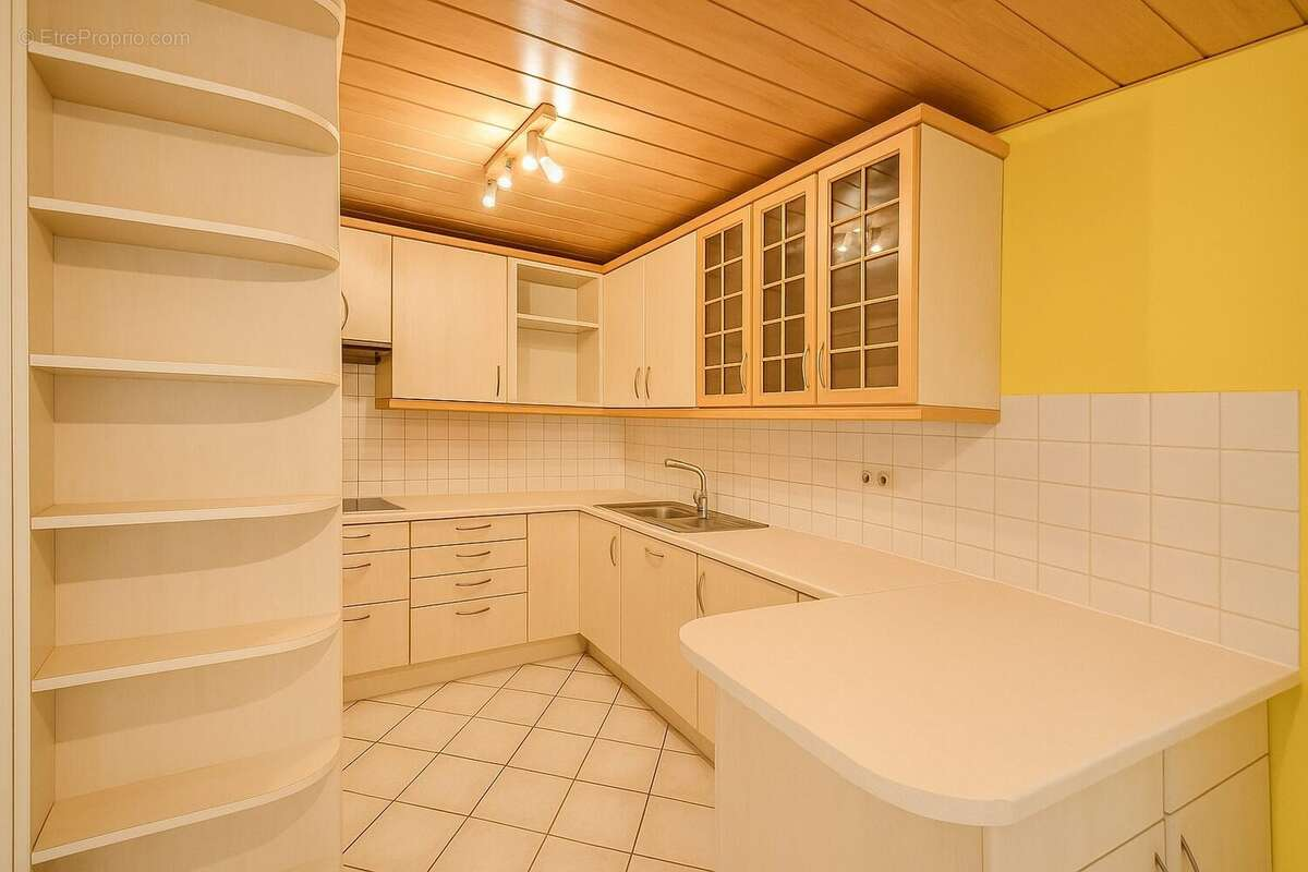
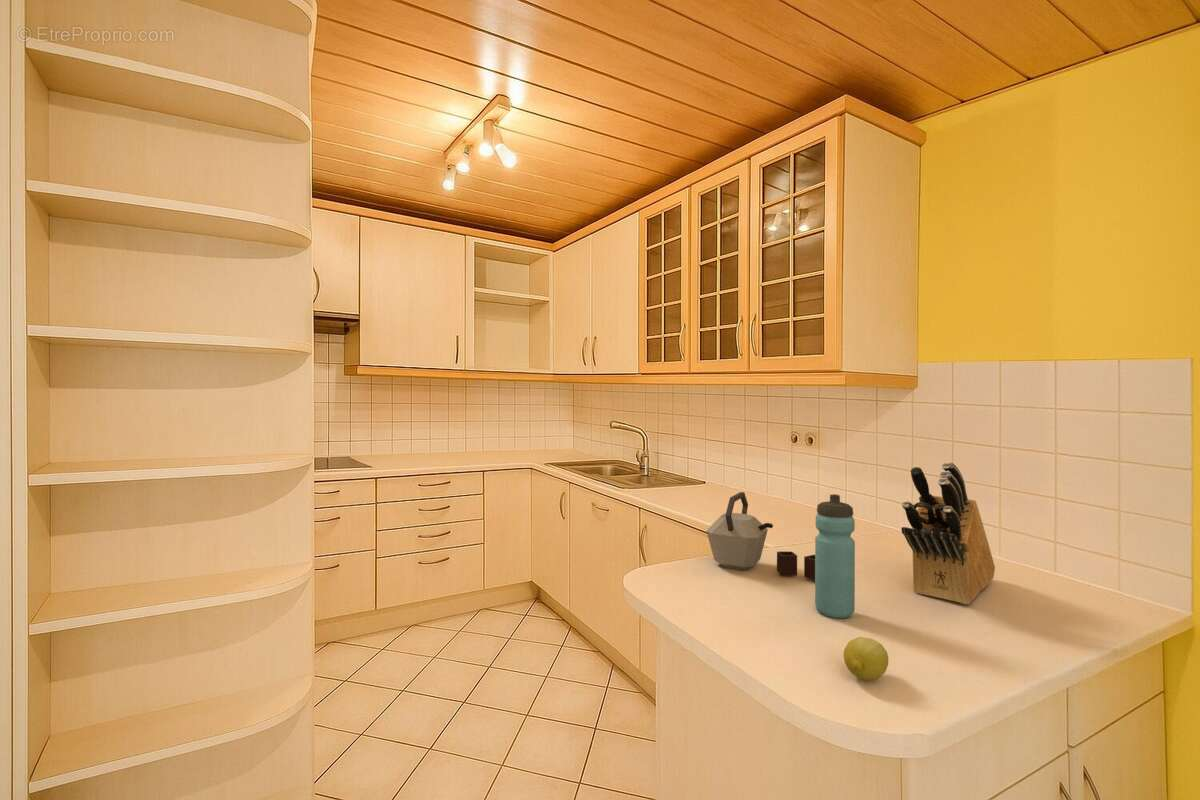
+ knife block (949, 524)
+ kettle (766, 533)
+ water bottle (834, 553)
+ fruit (866, 657)
